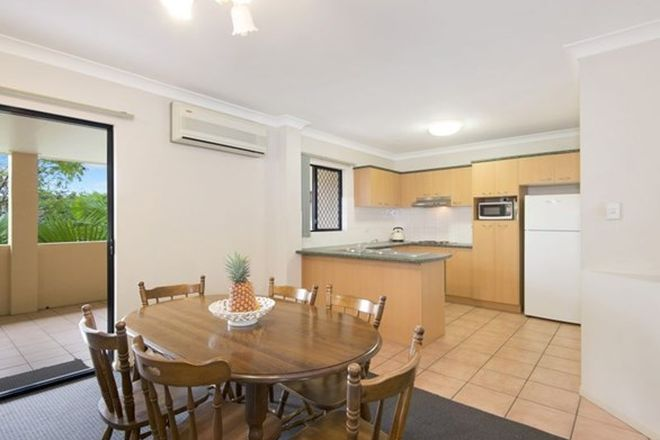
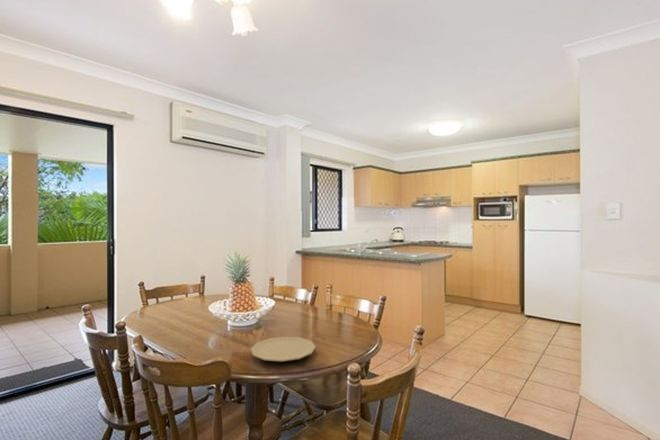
+ plate (283, 350)
